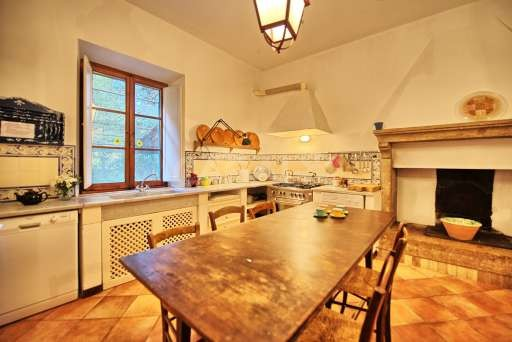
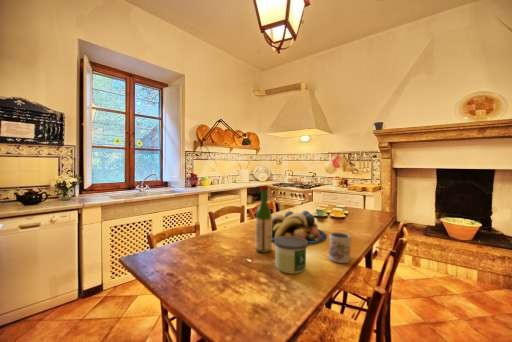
+ fruit bowl (294, 223)
+ mug (341, 246)
+ wine bottle (263, 218)
+ candle (290, 254)
